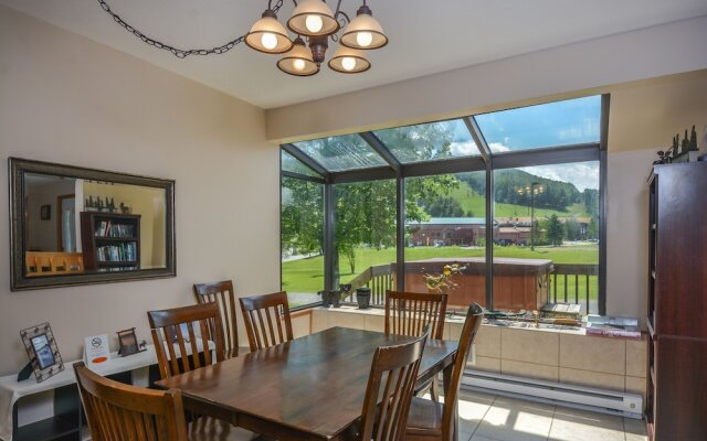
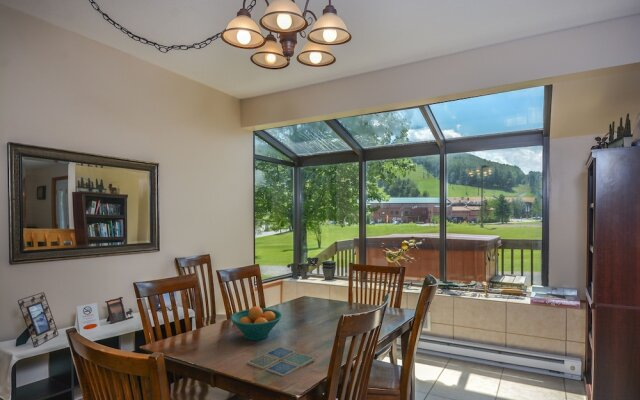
+ fruit bowl (256, 321)
+ drink coaster (281, 360)
